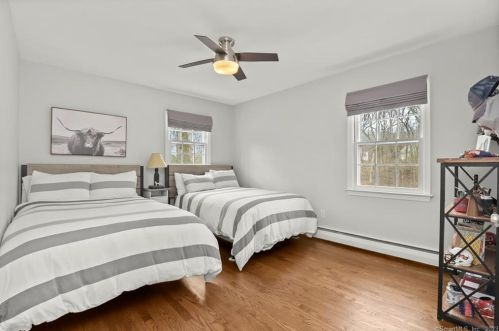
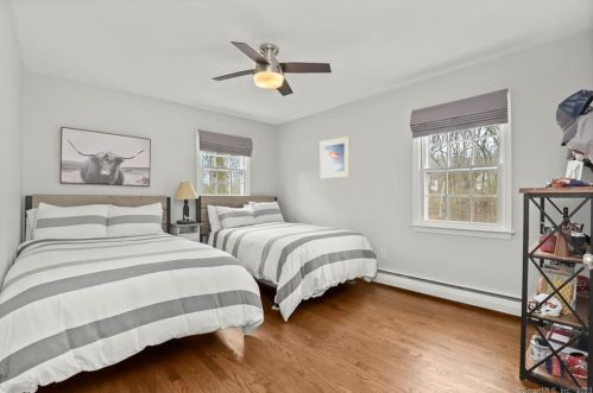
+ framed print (334, 158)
